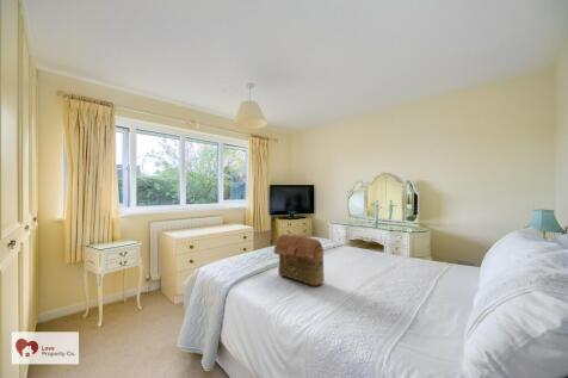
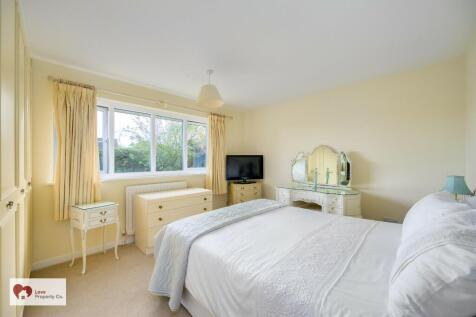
- handbag (296, 258)
